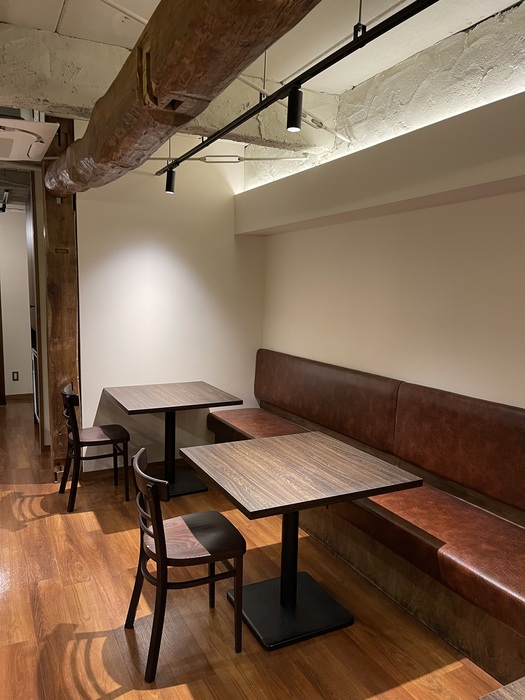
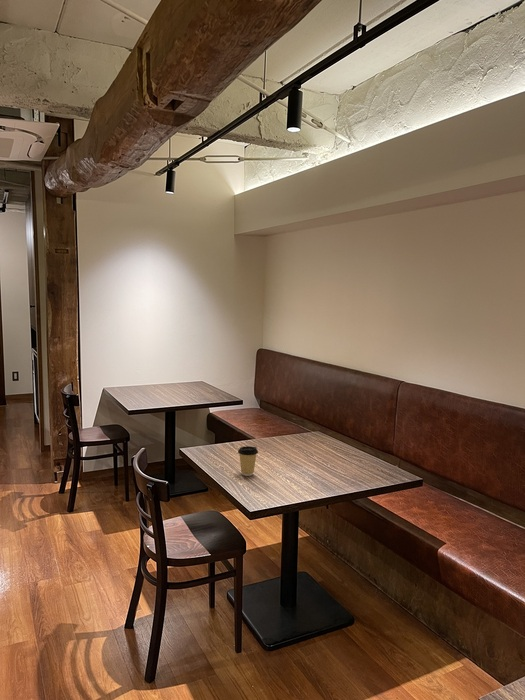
+ coffee cup (247, 460)
